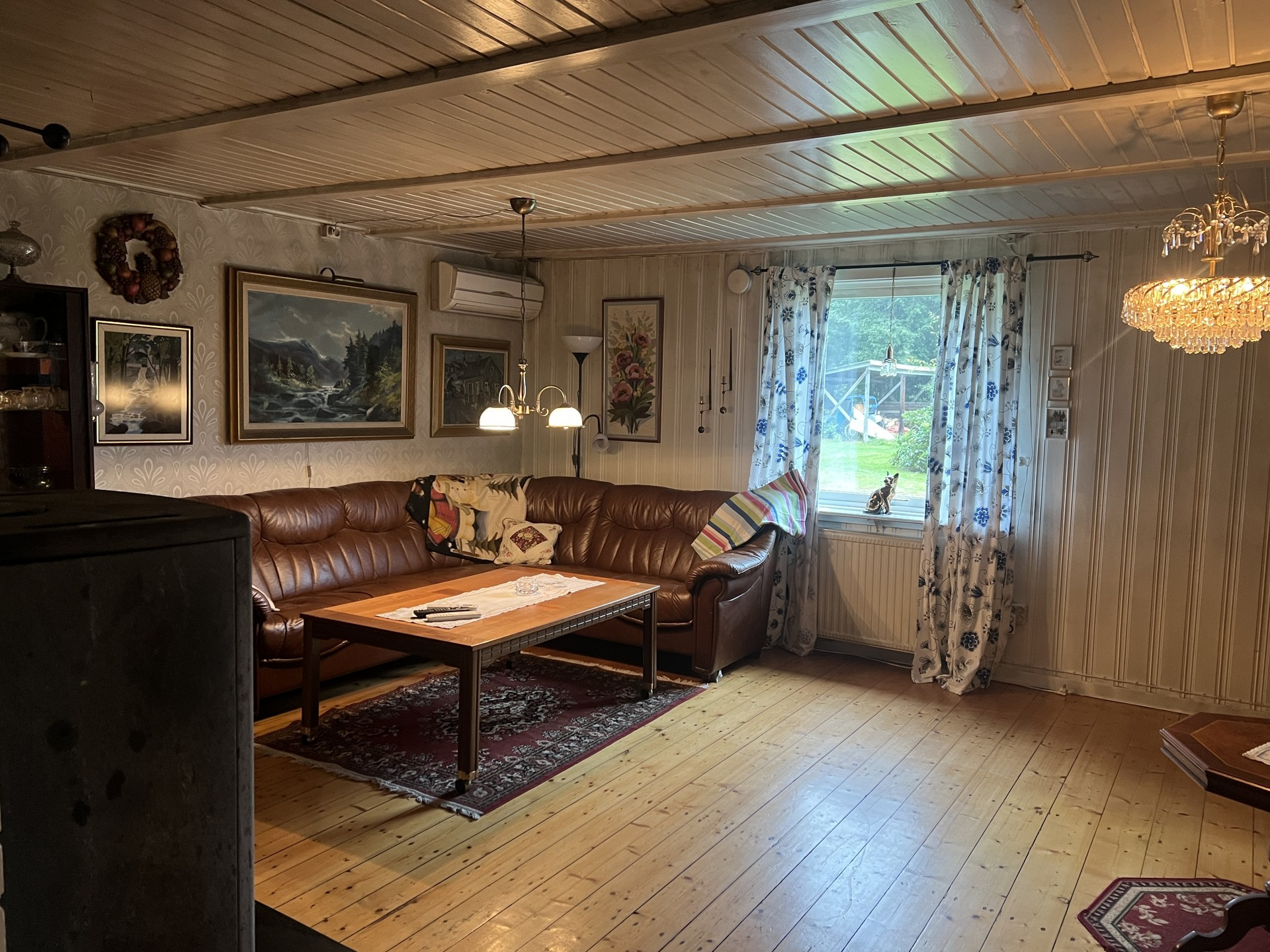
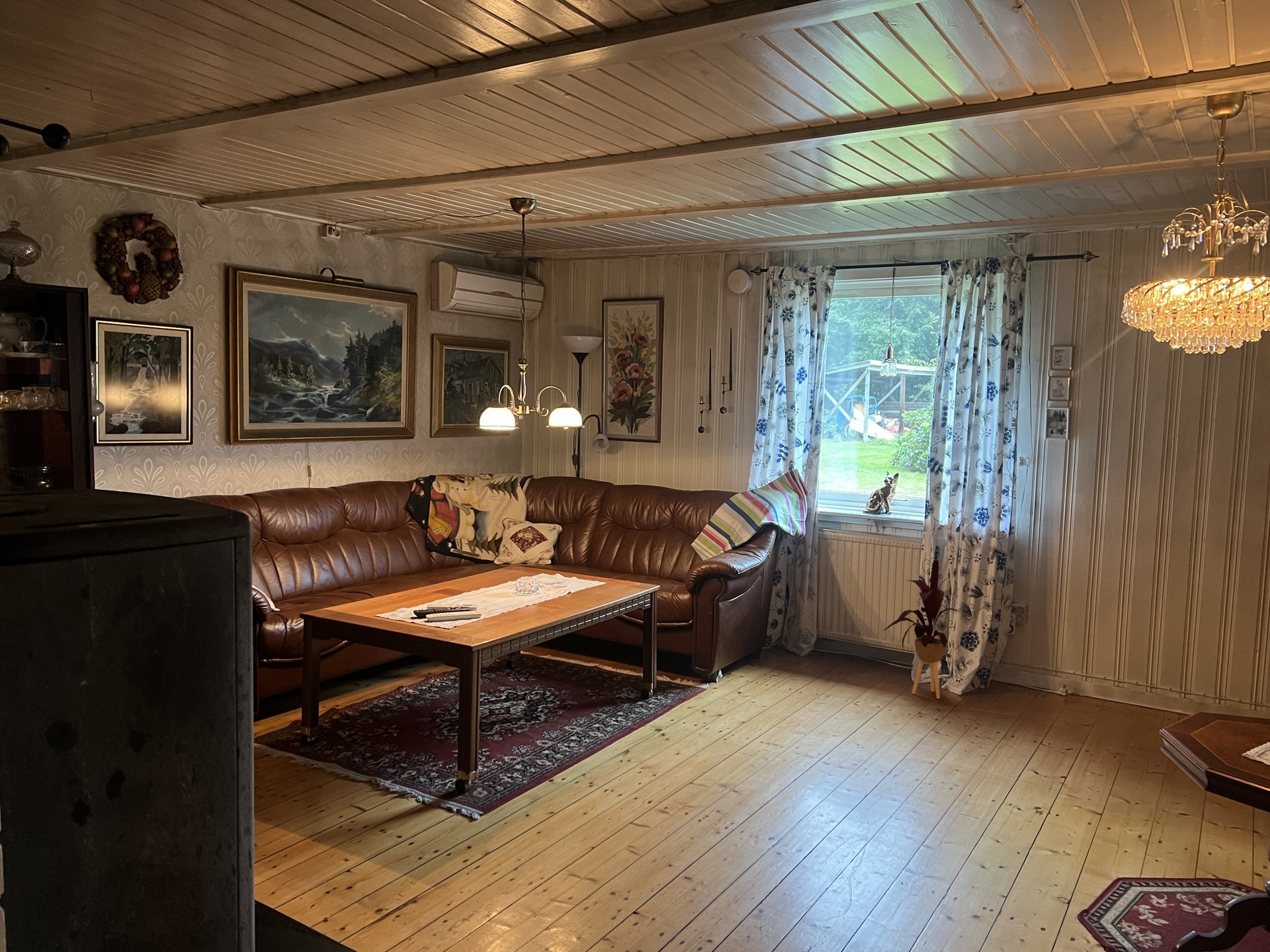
+ house plant (922, 625)
